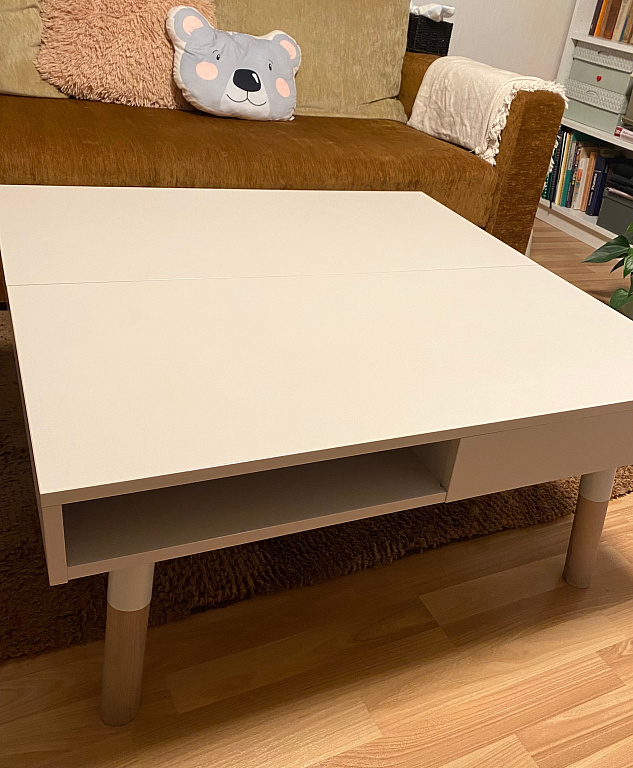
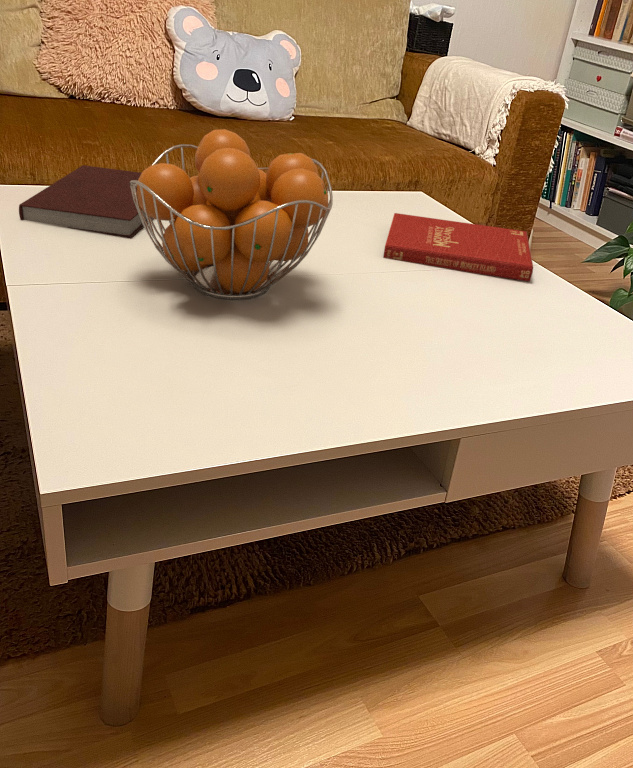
+ book (457, 245)
+ notebook (104, 198)
+ fruit basket (233, 215)
